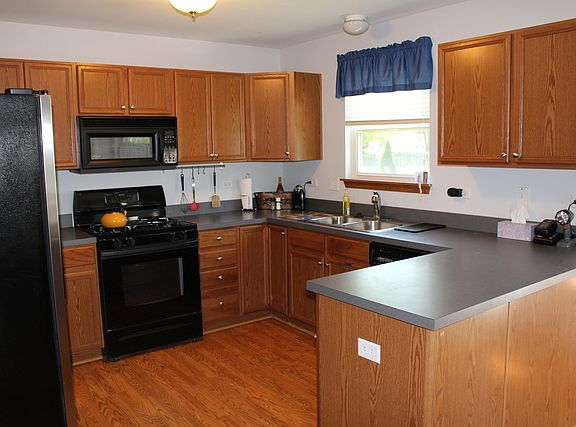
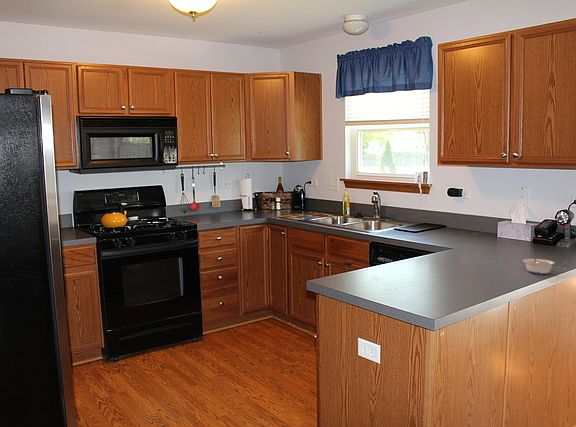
+ legume (537, 265)
